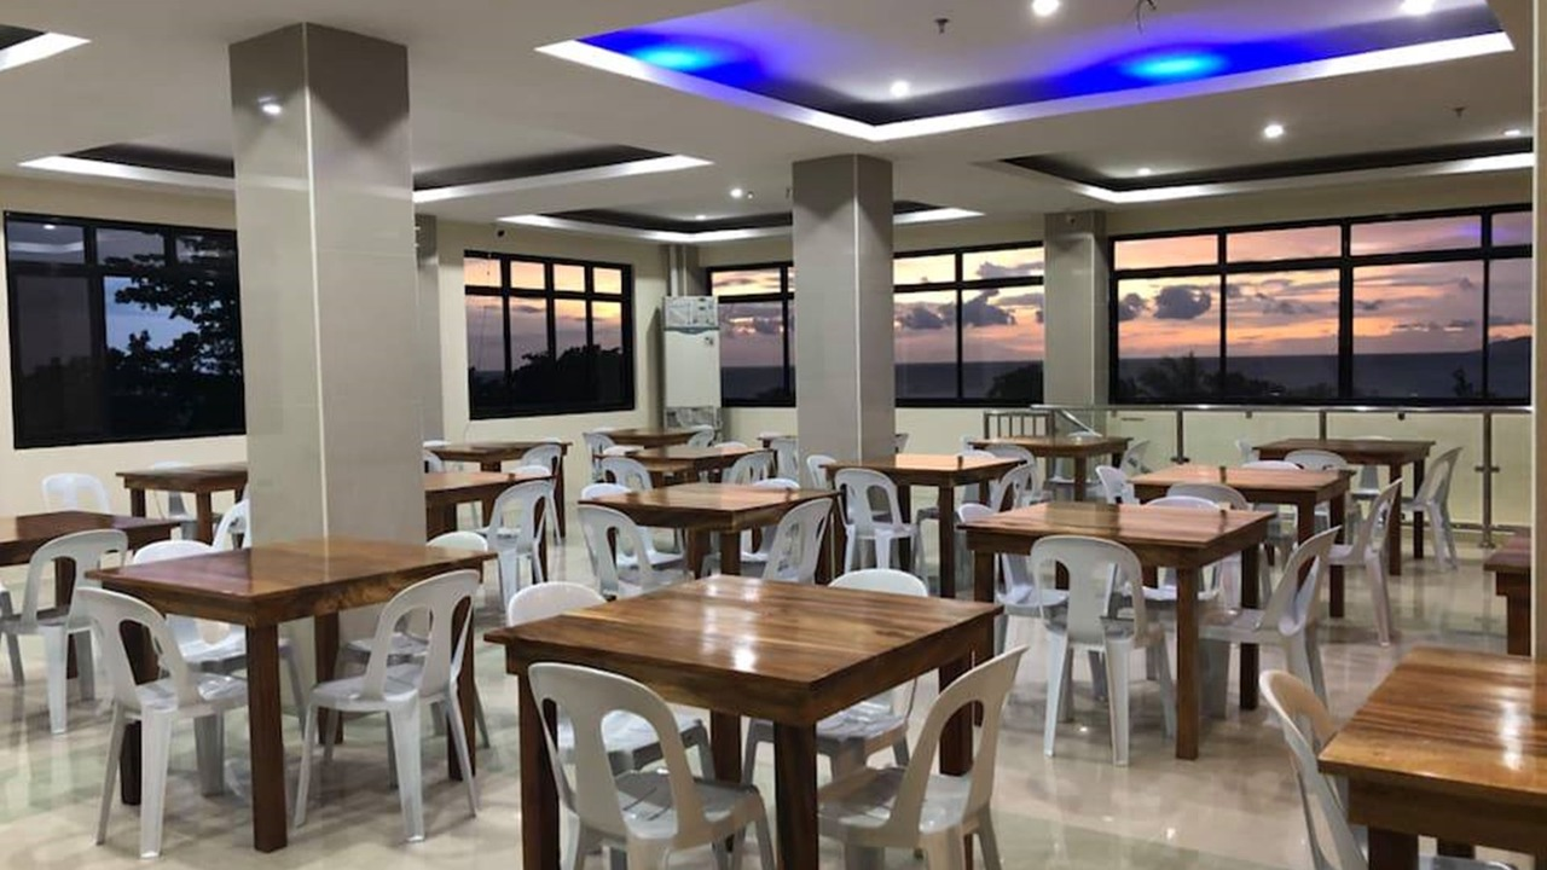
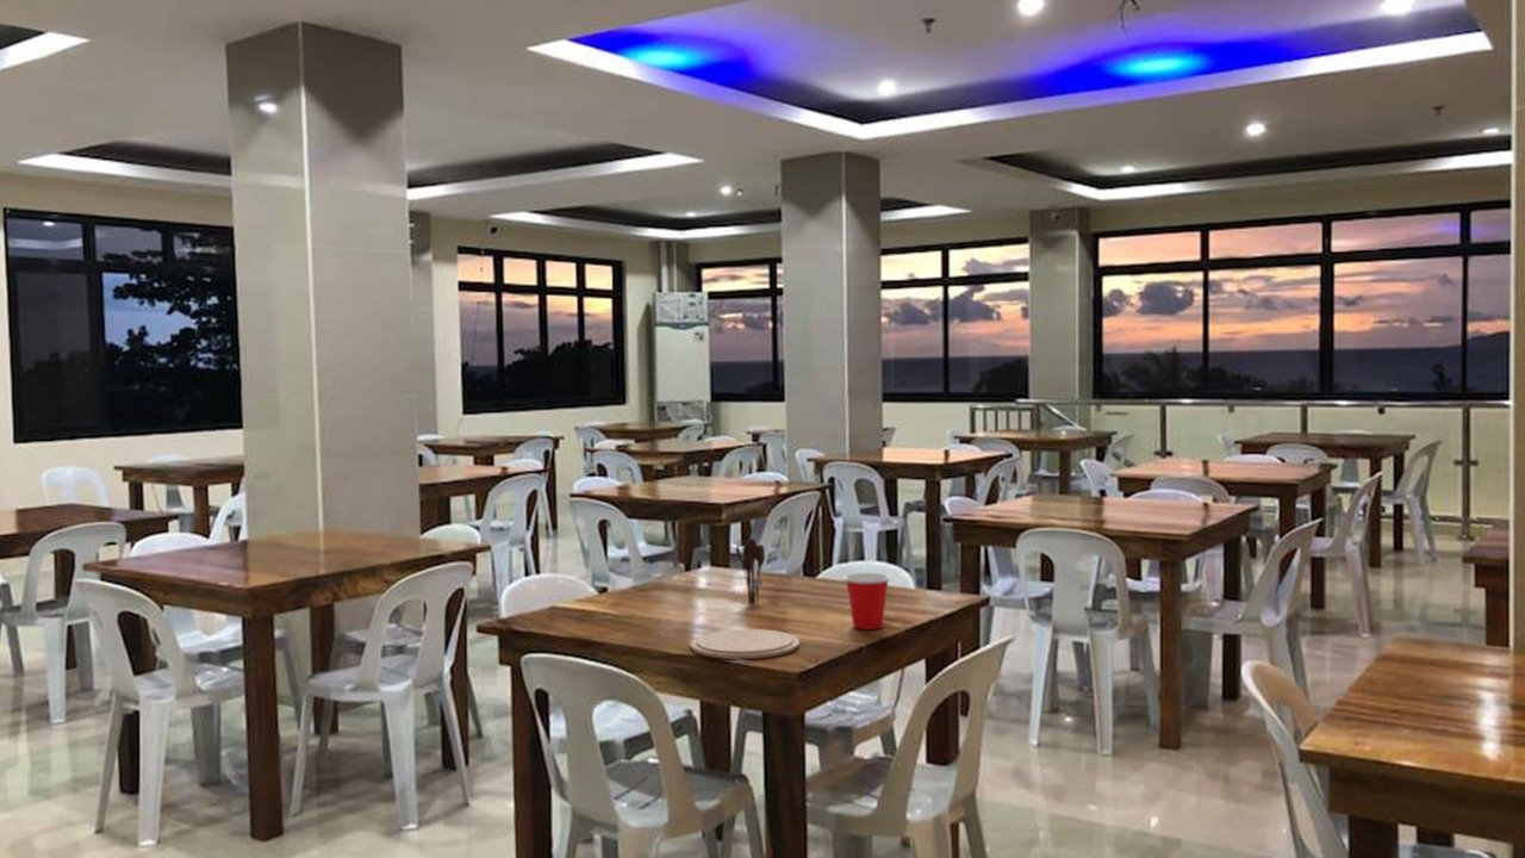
+ cup (867, 601)
+ utensil holder (751, 571)
+ plate (745, 642)
